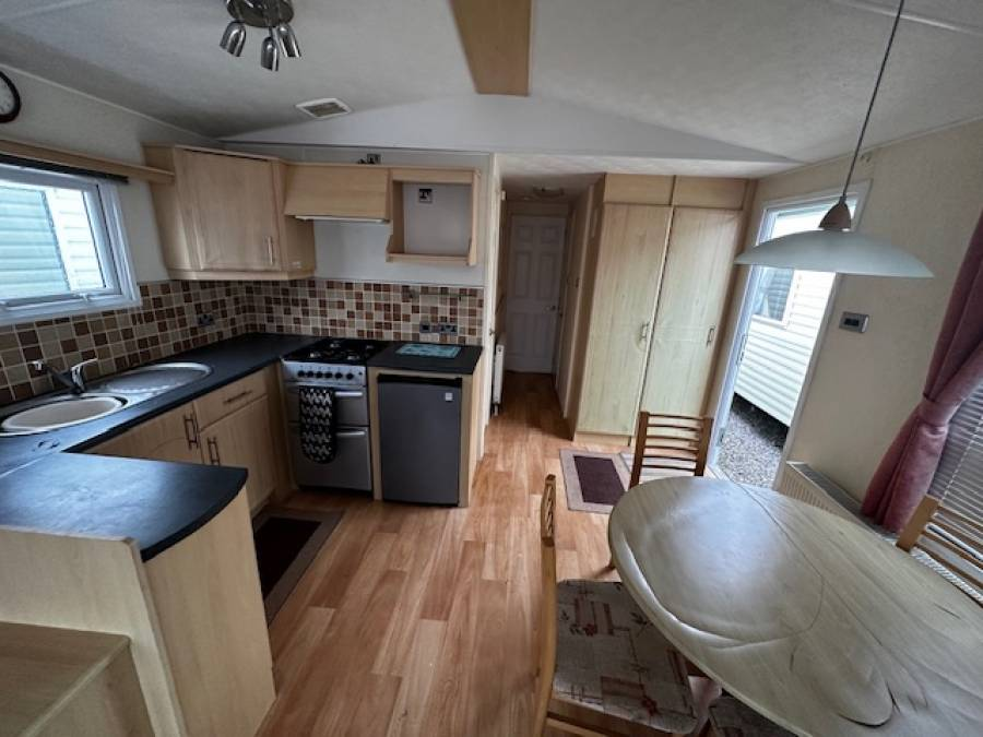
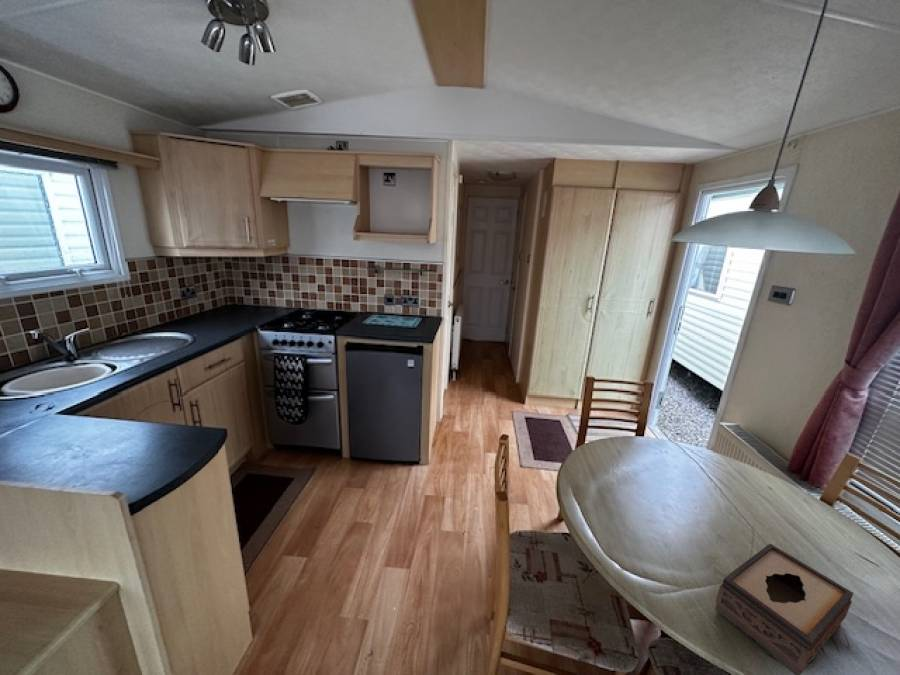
+ tissue box (782, 601)
